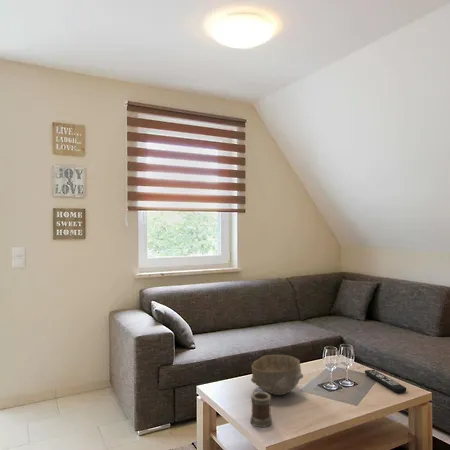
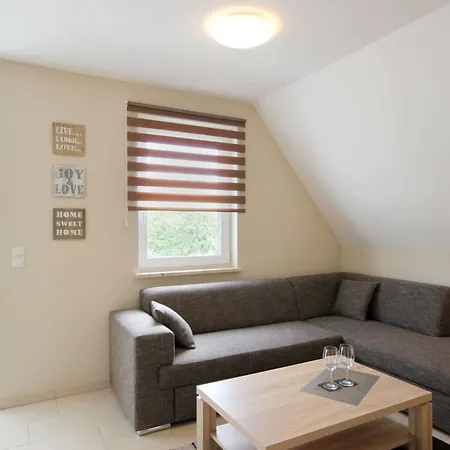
- mug (260, 407)
- remote control (384, 380)
- bowl (274, 375)
